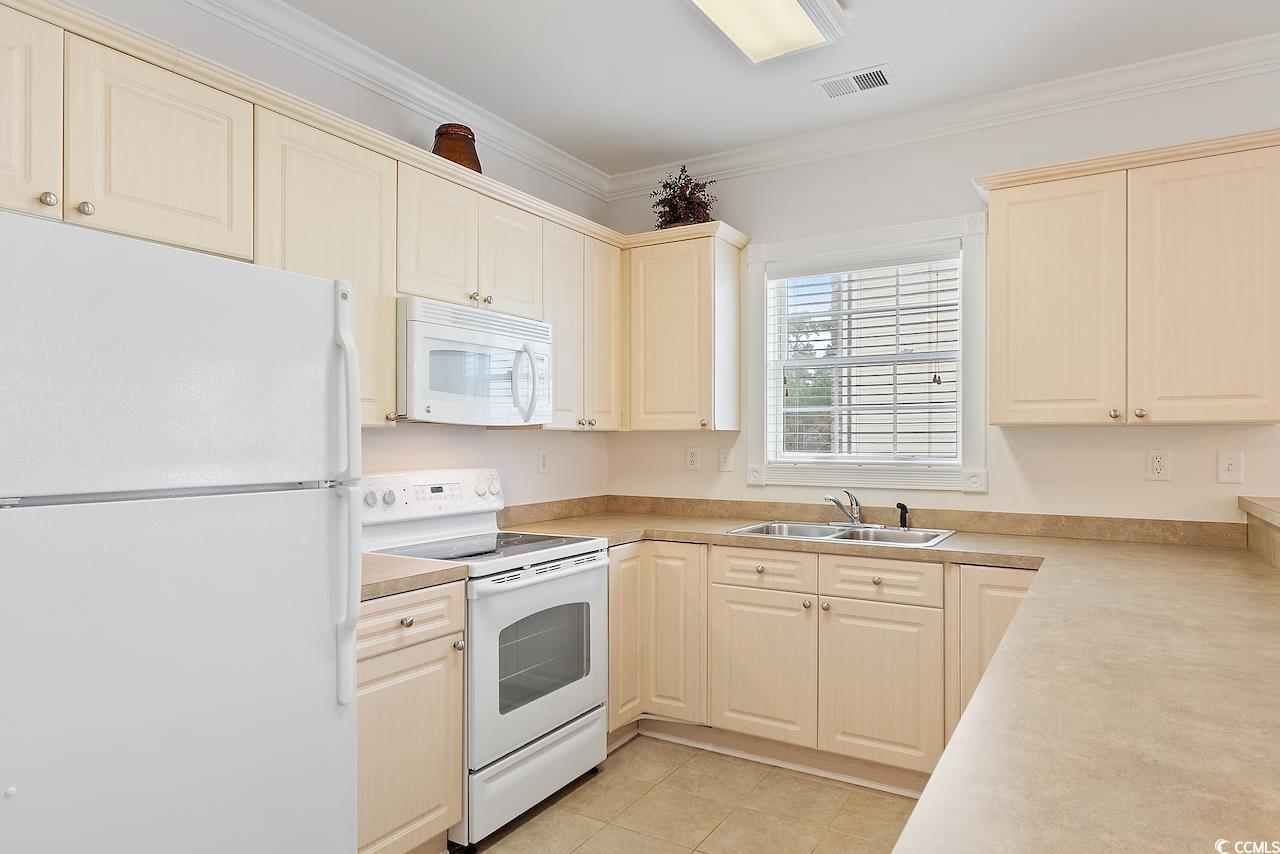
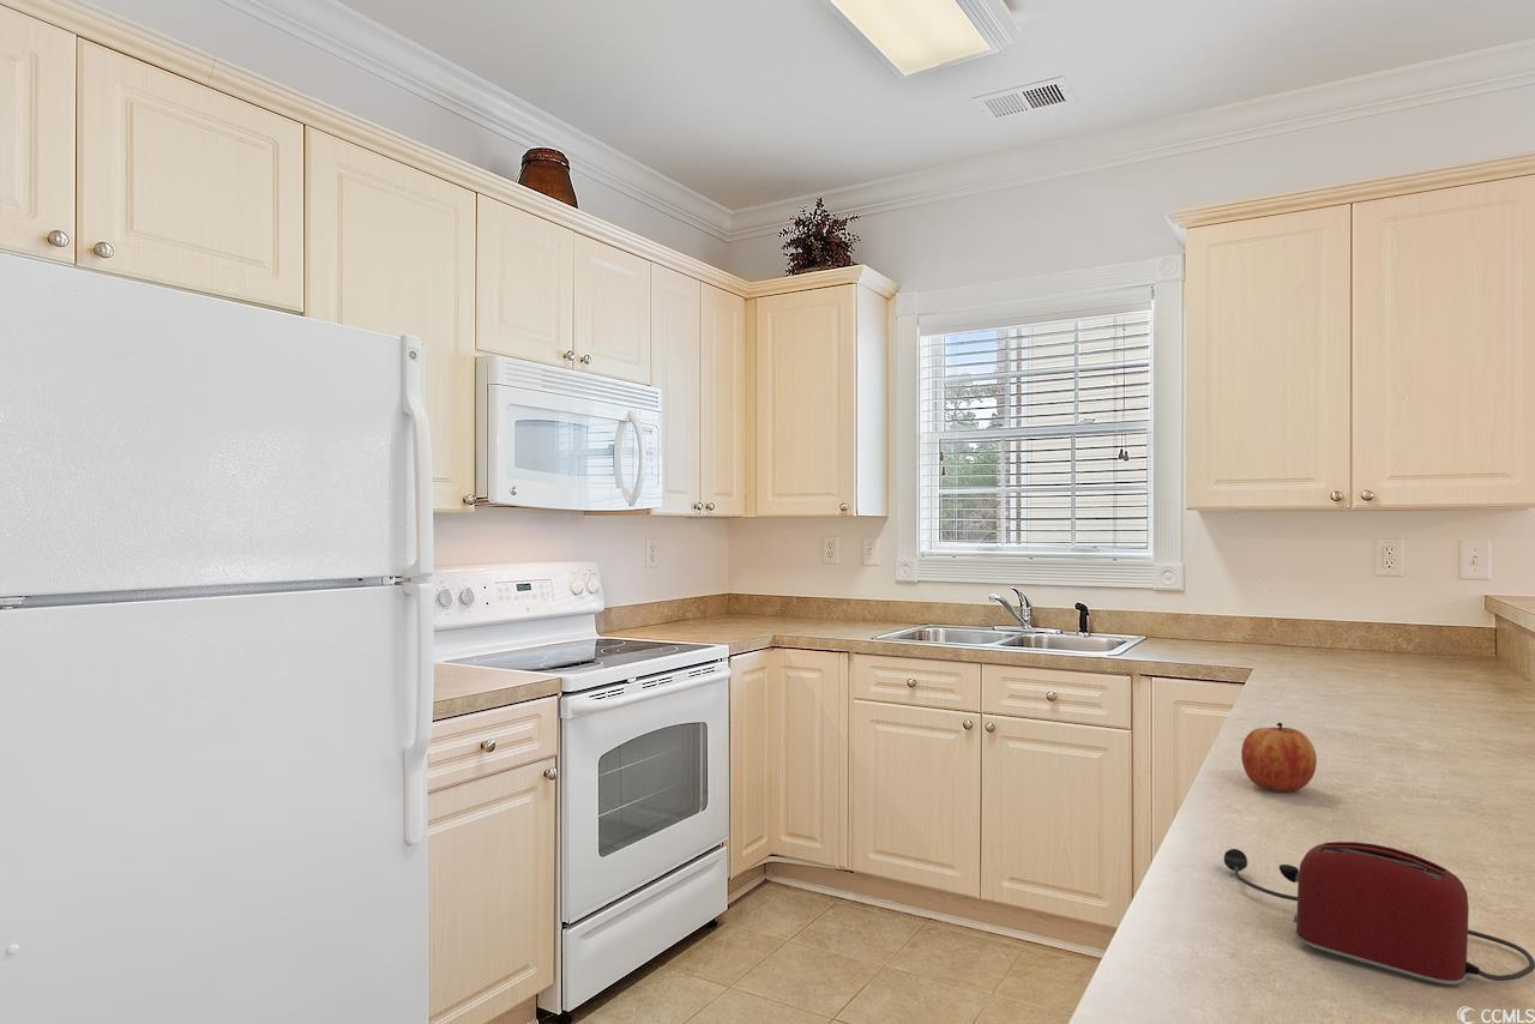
+ apple (1277, 754)
+ toaster (1353, 875)
